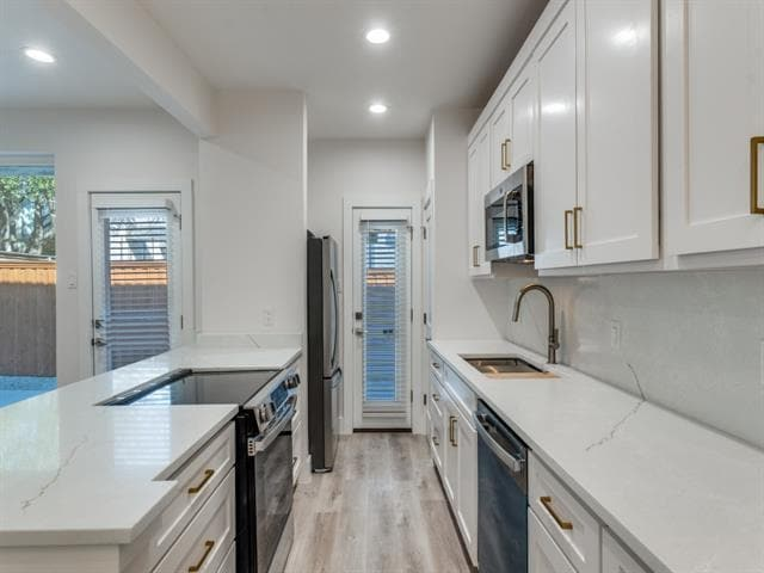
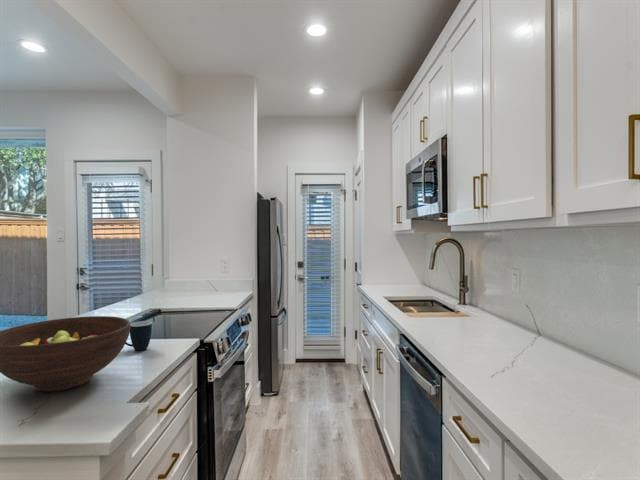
+ mug (136, 336)
+ fruit bowl (64, 356)
